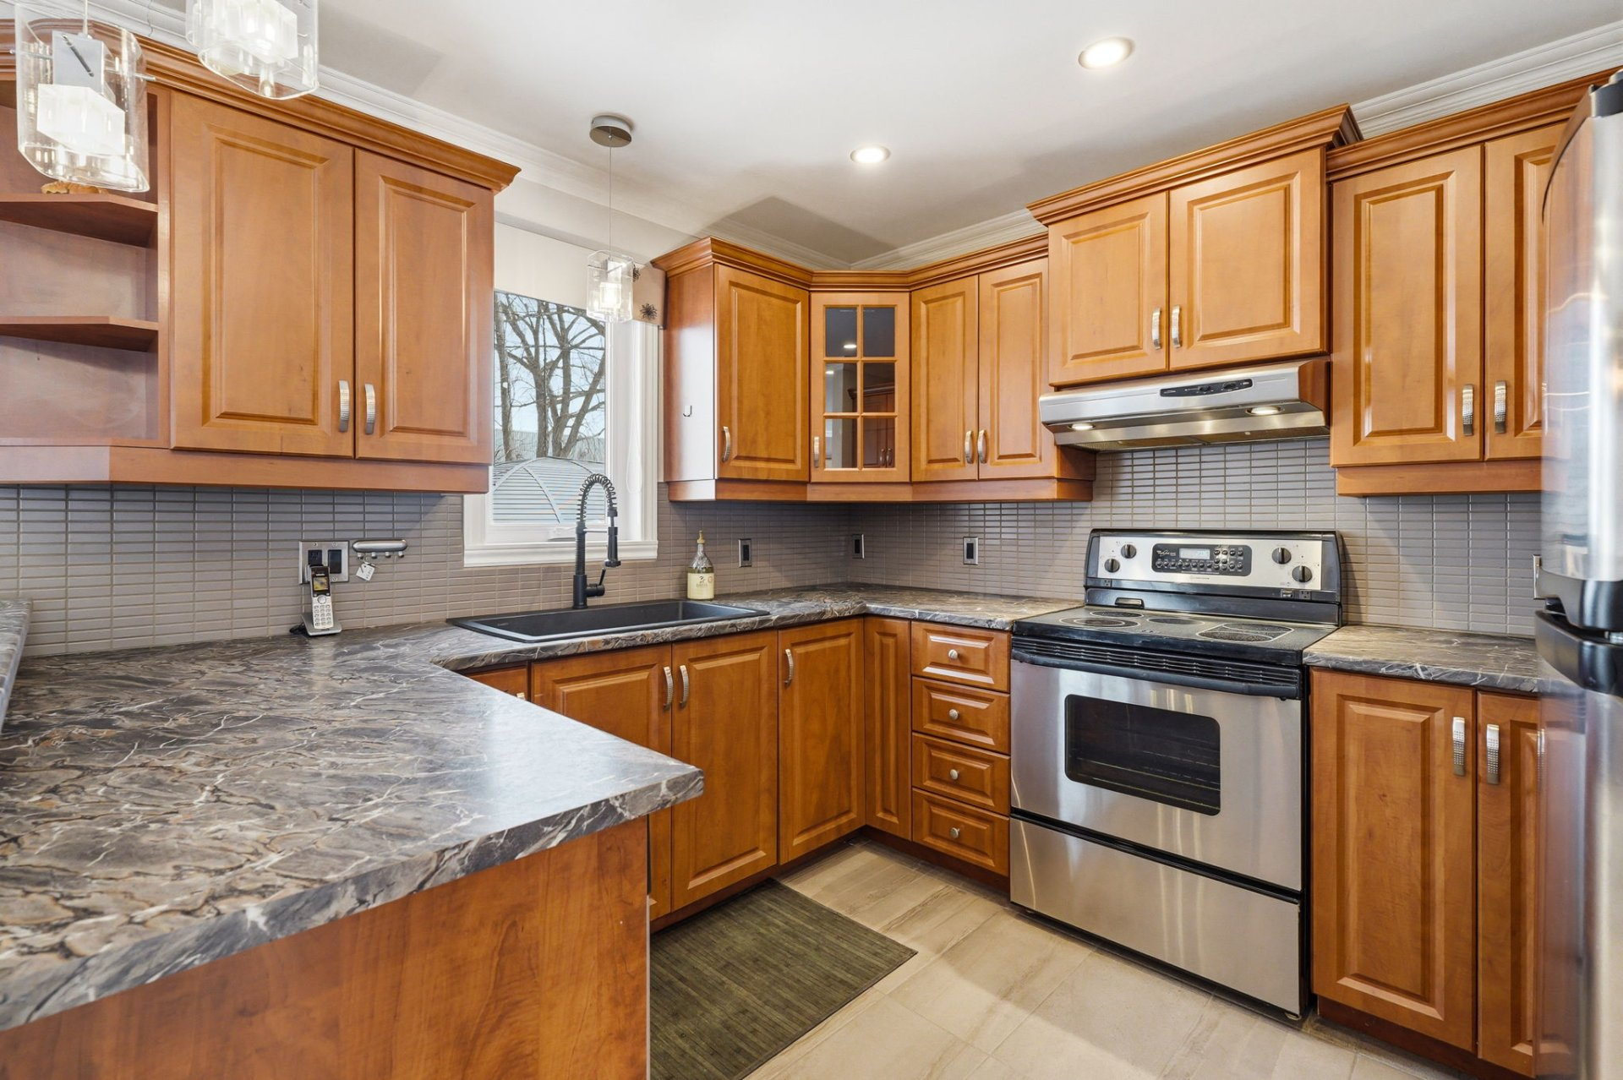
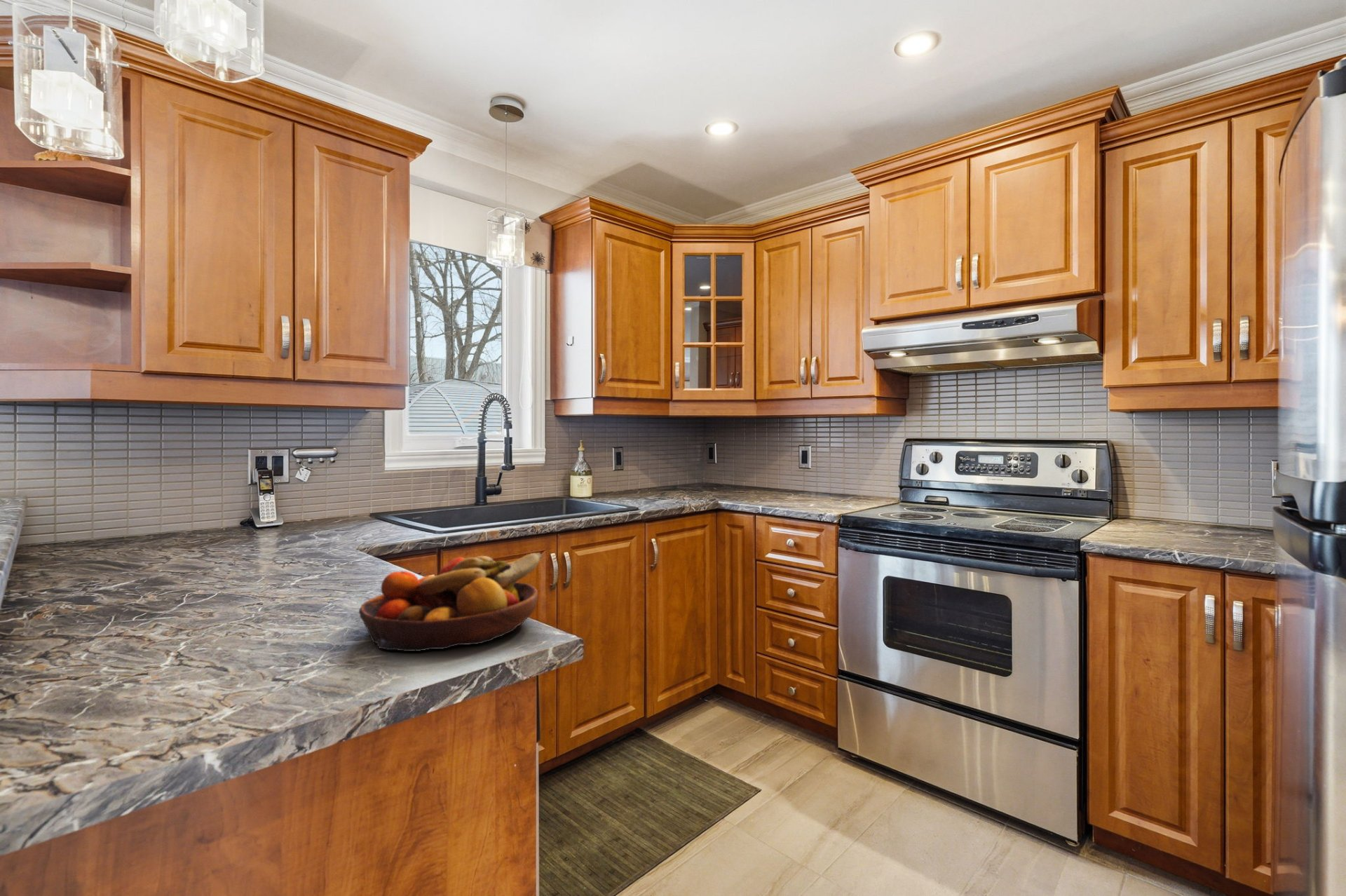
+ fruit bowl (454, 590)
